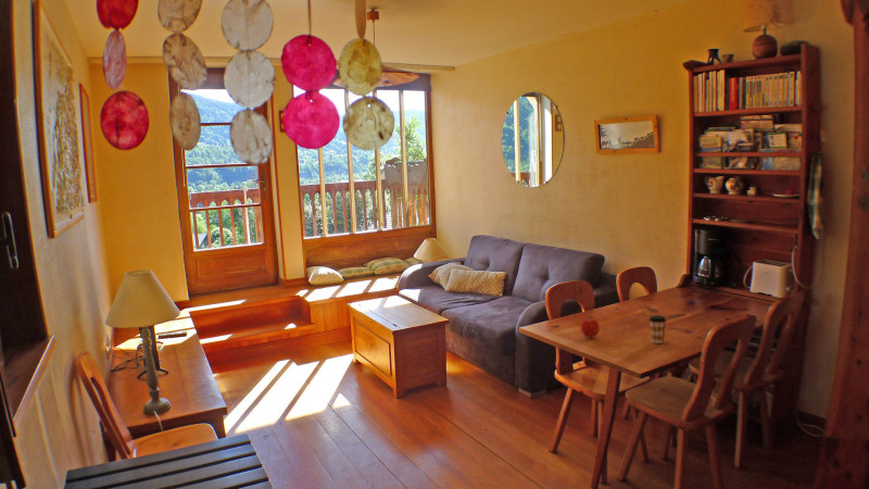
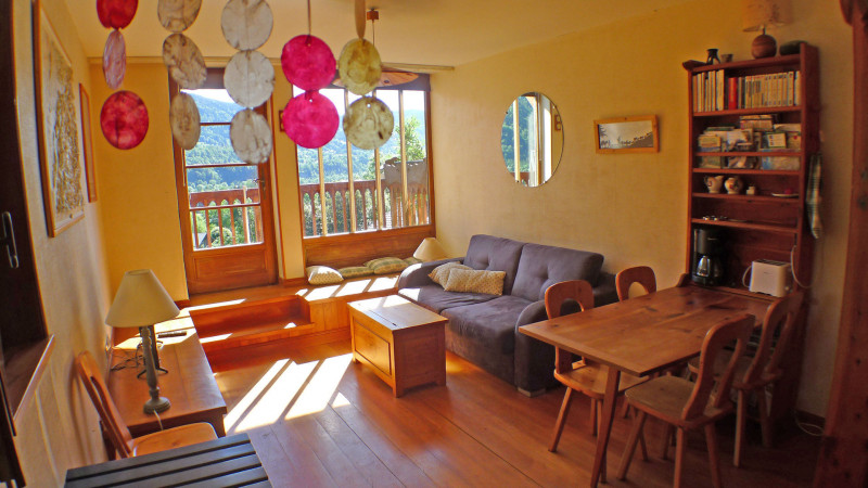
- apple (590, 327)
- coffee cup (657, 329)
